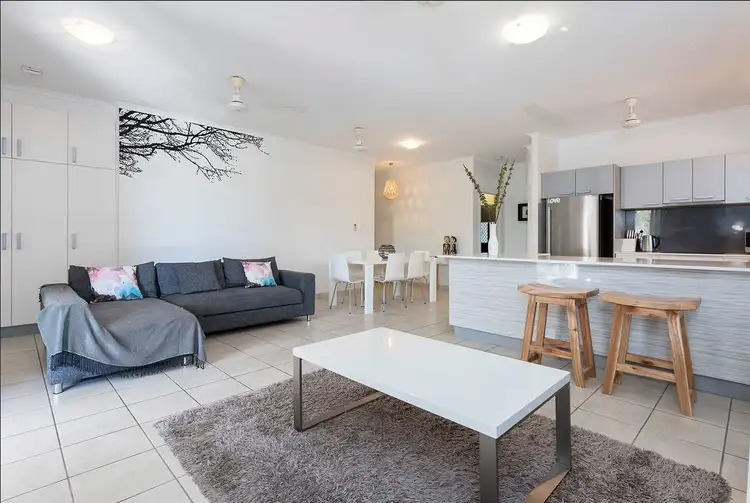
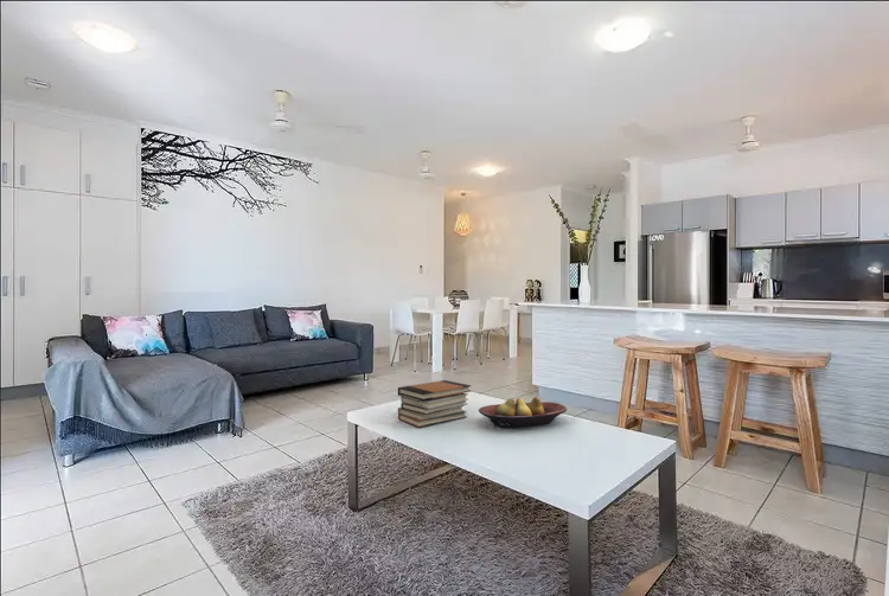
+ fruit bowl (523, 410)
+ book stack (434, 402)
